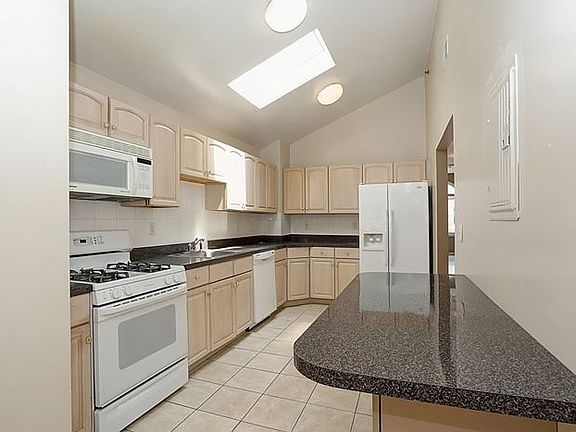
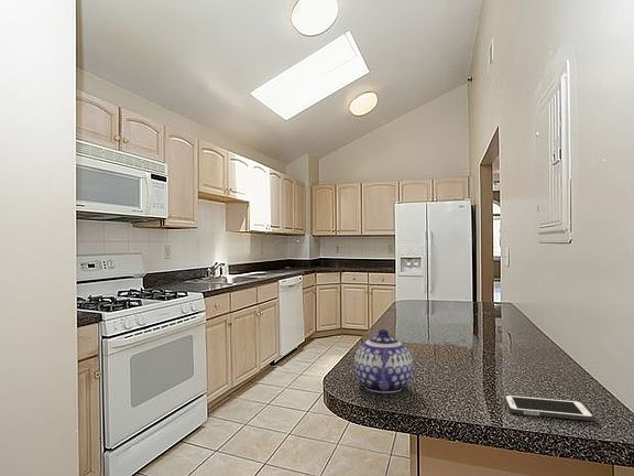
+ cell phone (546, 407)
+ teapot (383, 358)
